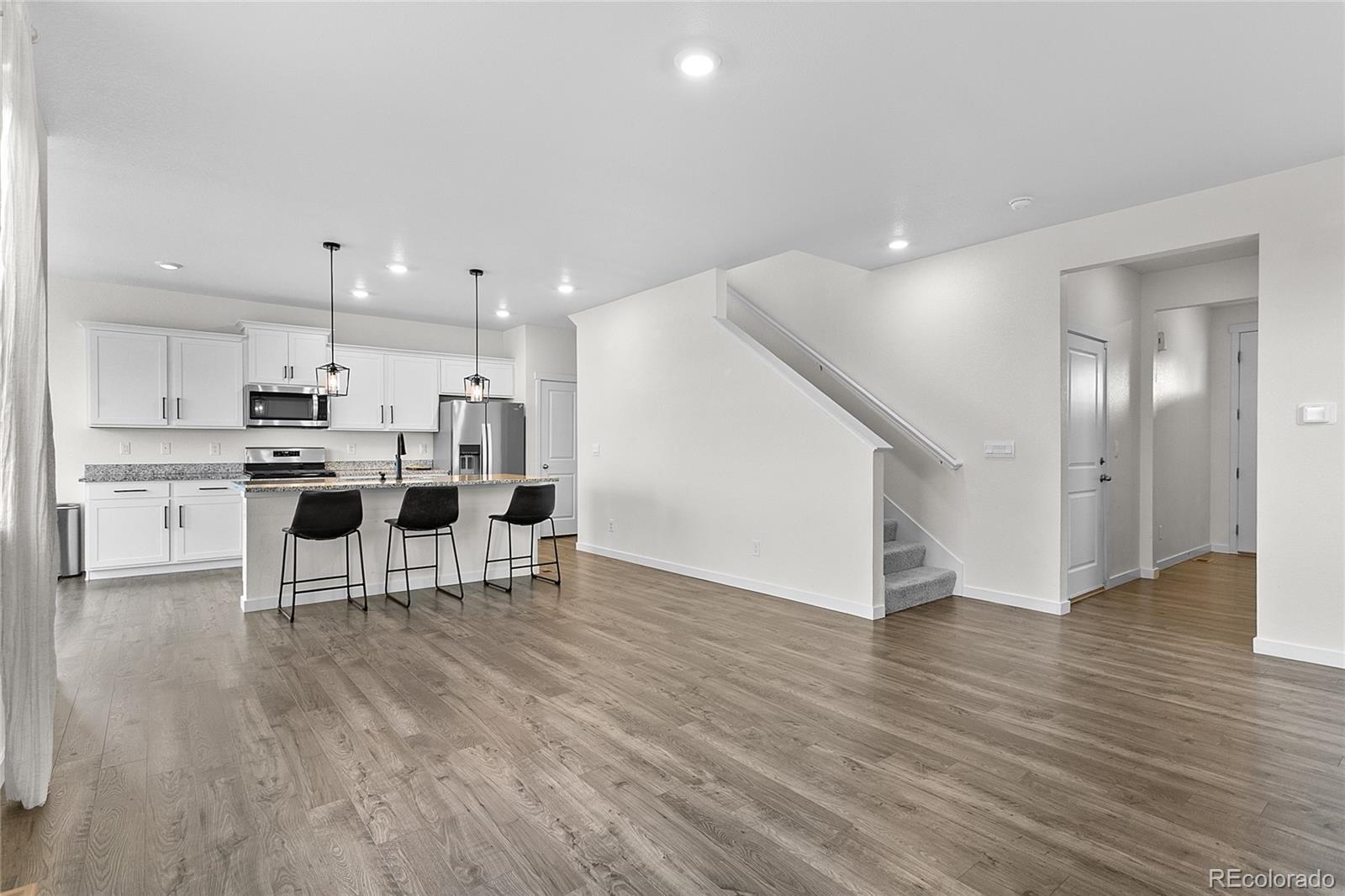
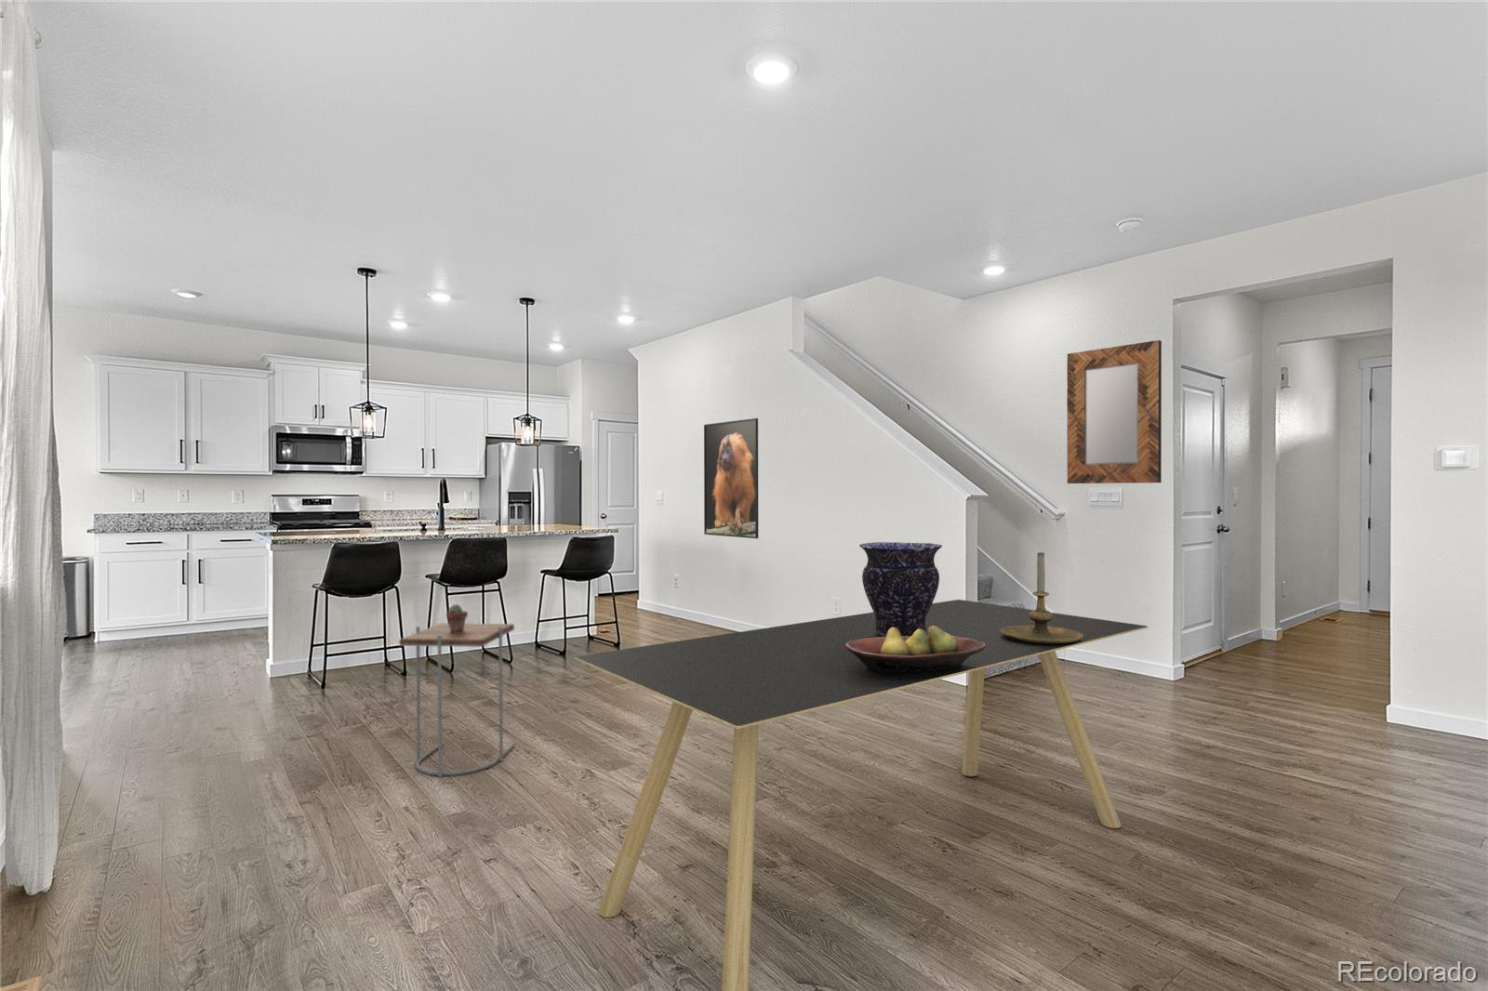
+ potted succulent (457, 616)
+ side table (440, 693)
+ vase (901, 588)
+ home mirror (1112, 415)
+ candle holder (1041, 594)
+ fruit bowl (914, 645)
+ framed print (729, 479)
+ dining table (875, 695)
